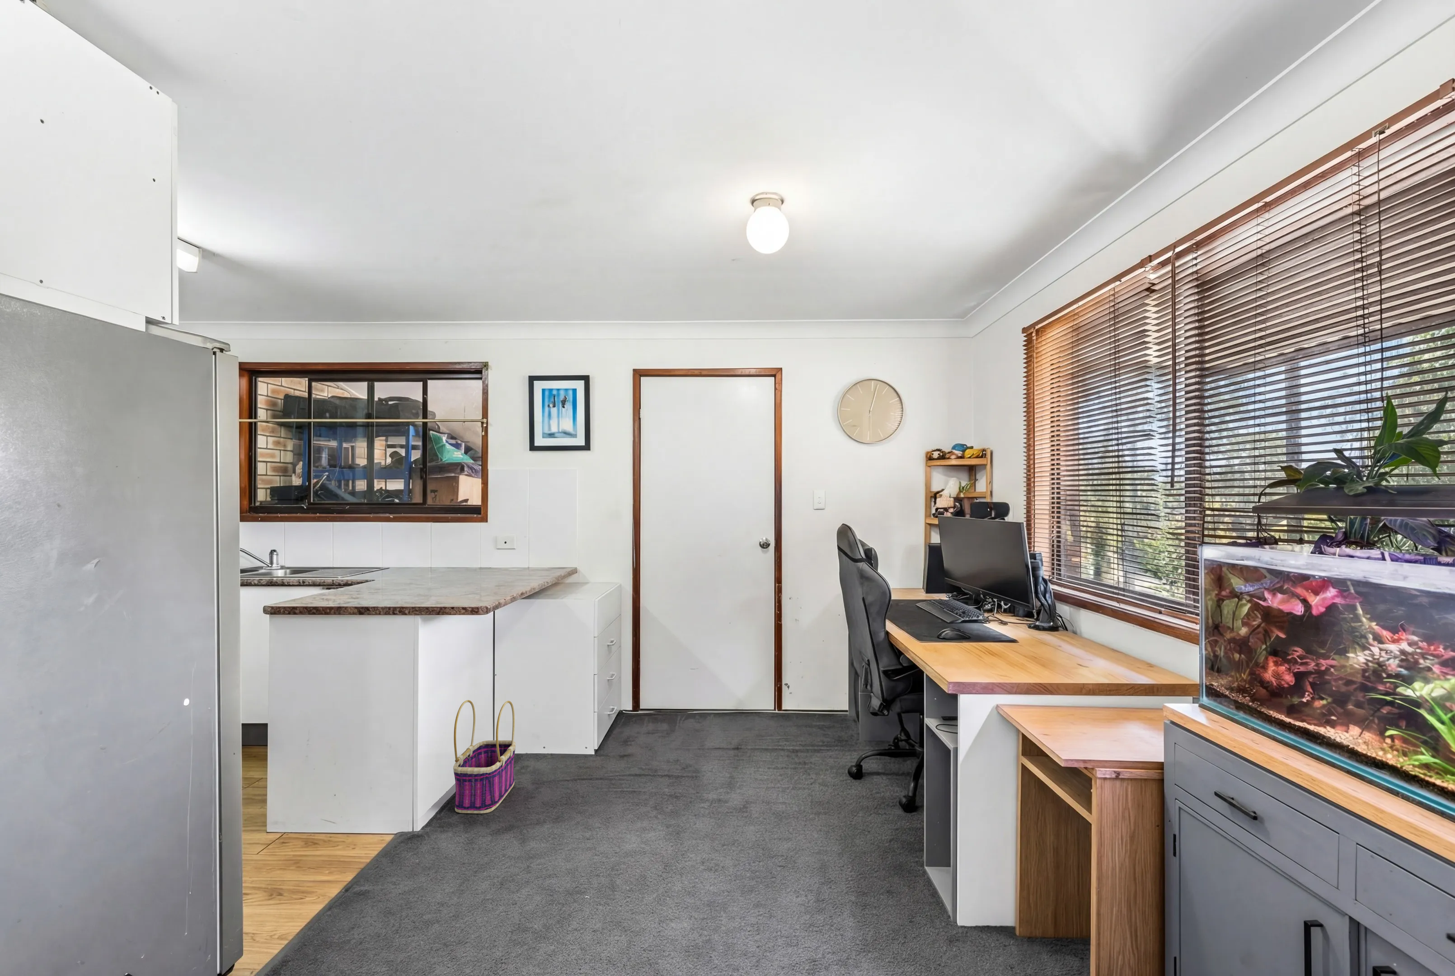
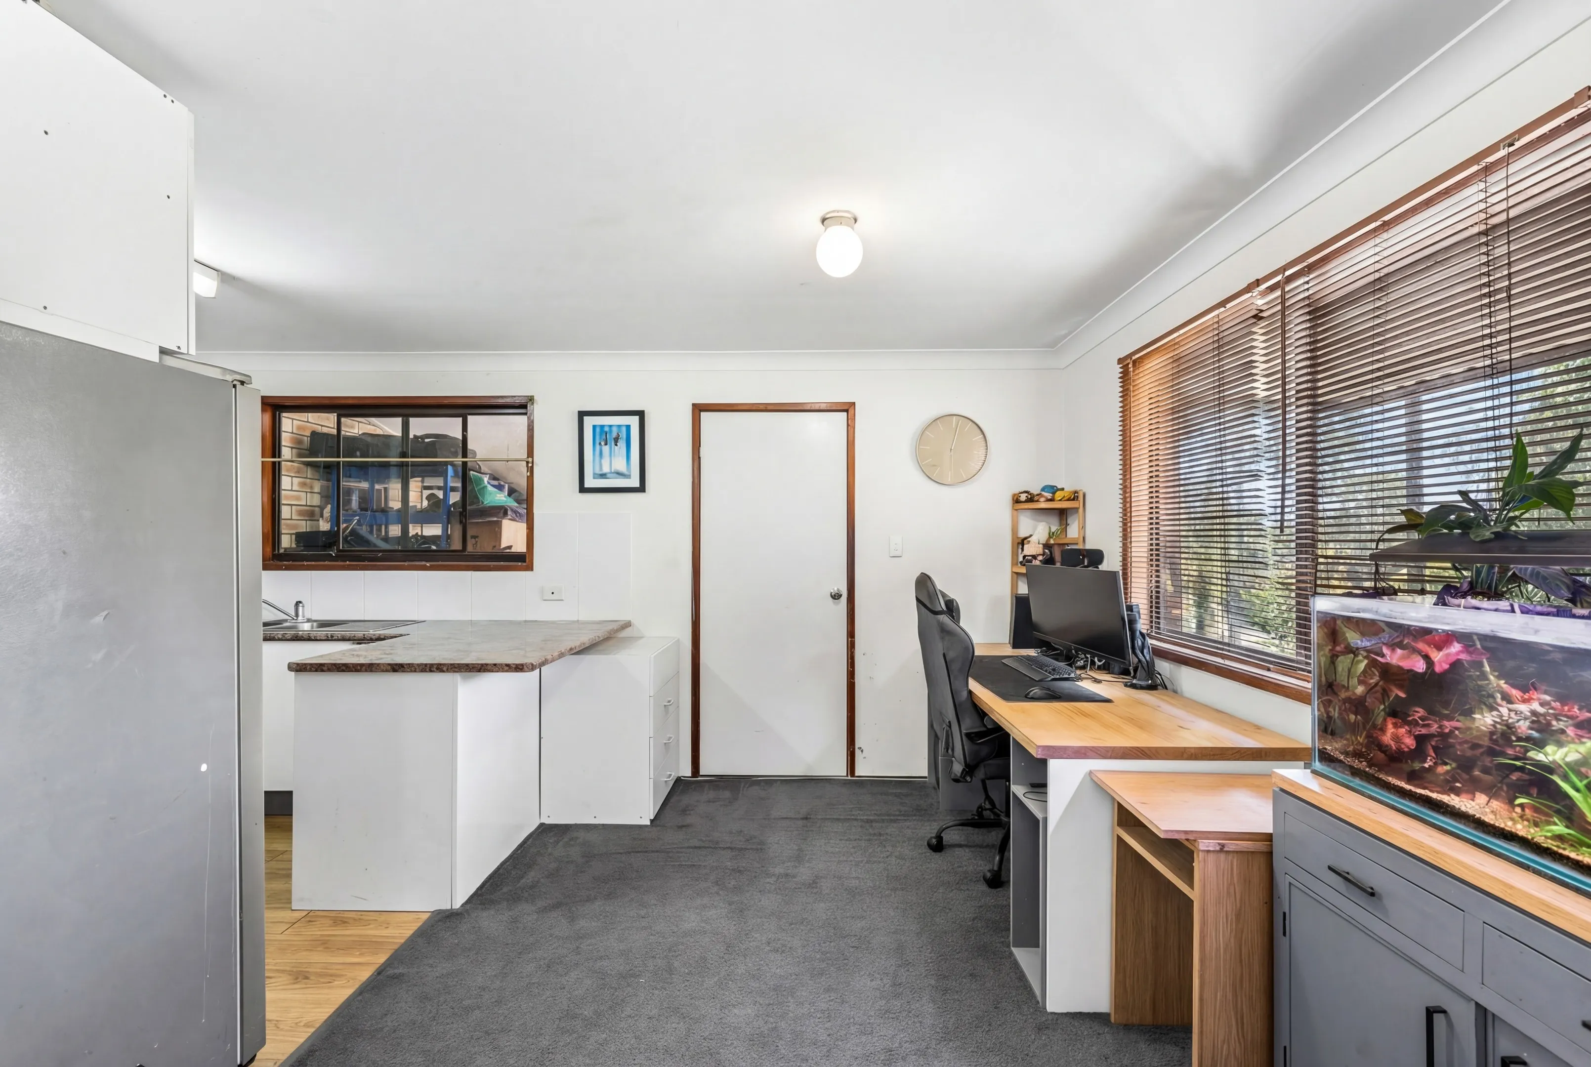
- basket (486, 748)
